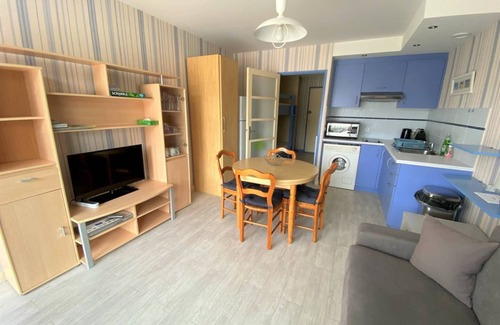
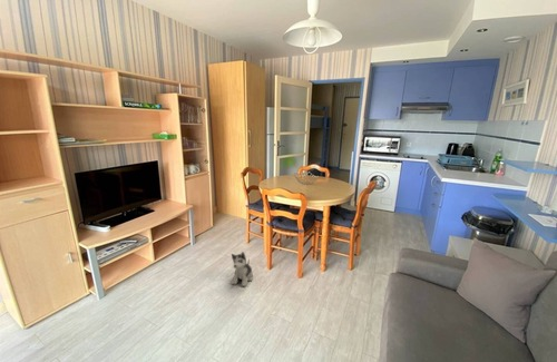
+ plush toy (243, 263)
